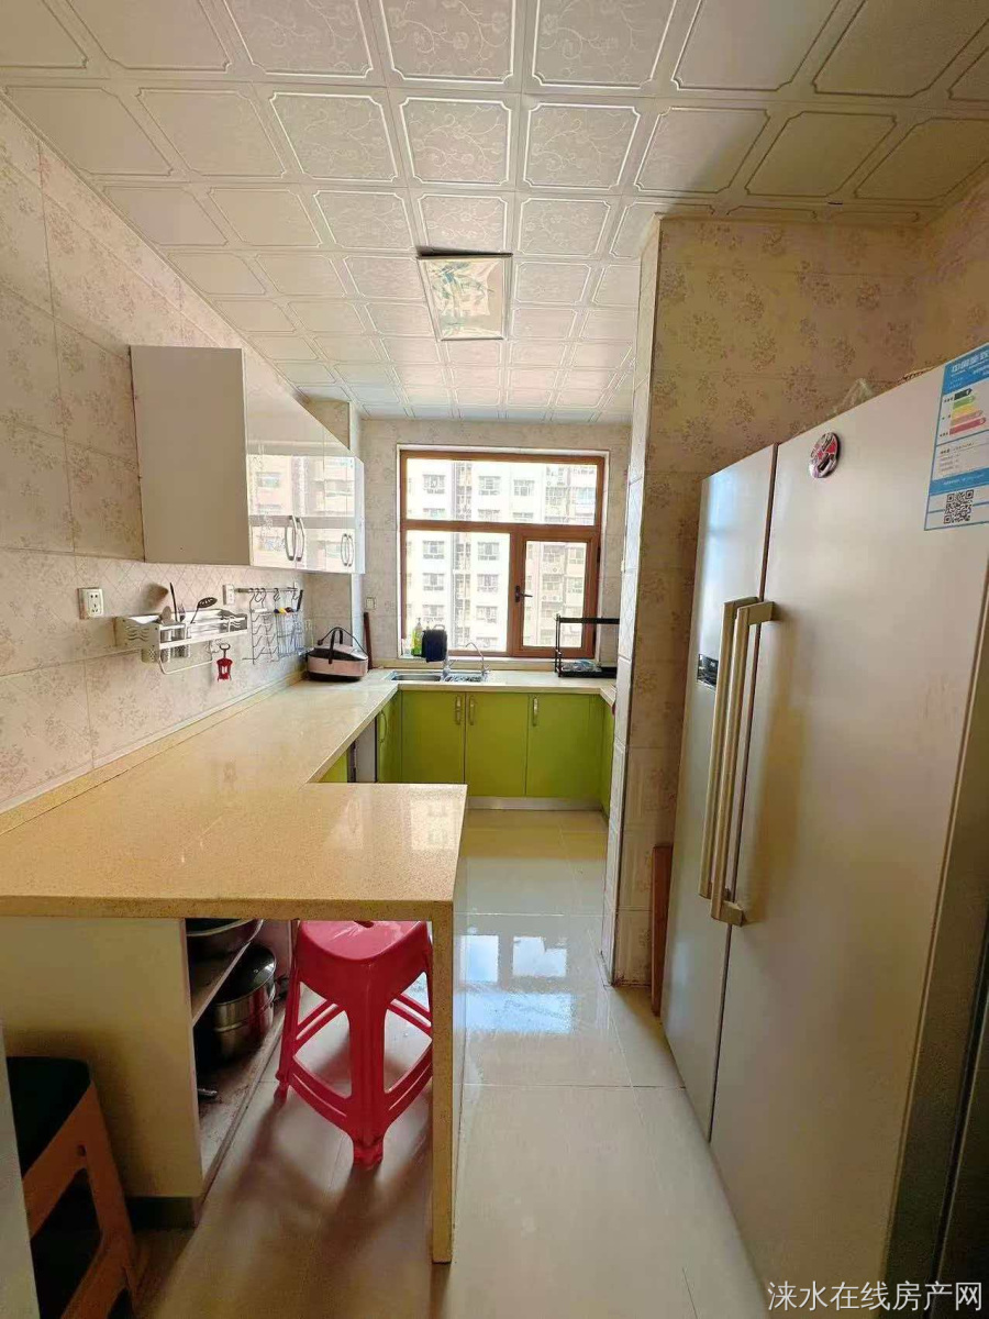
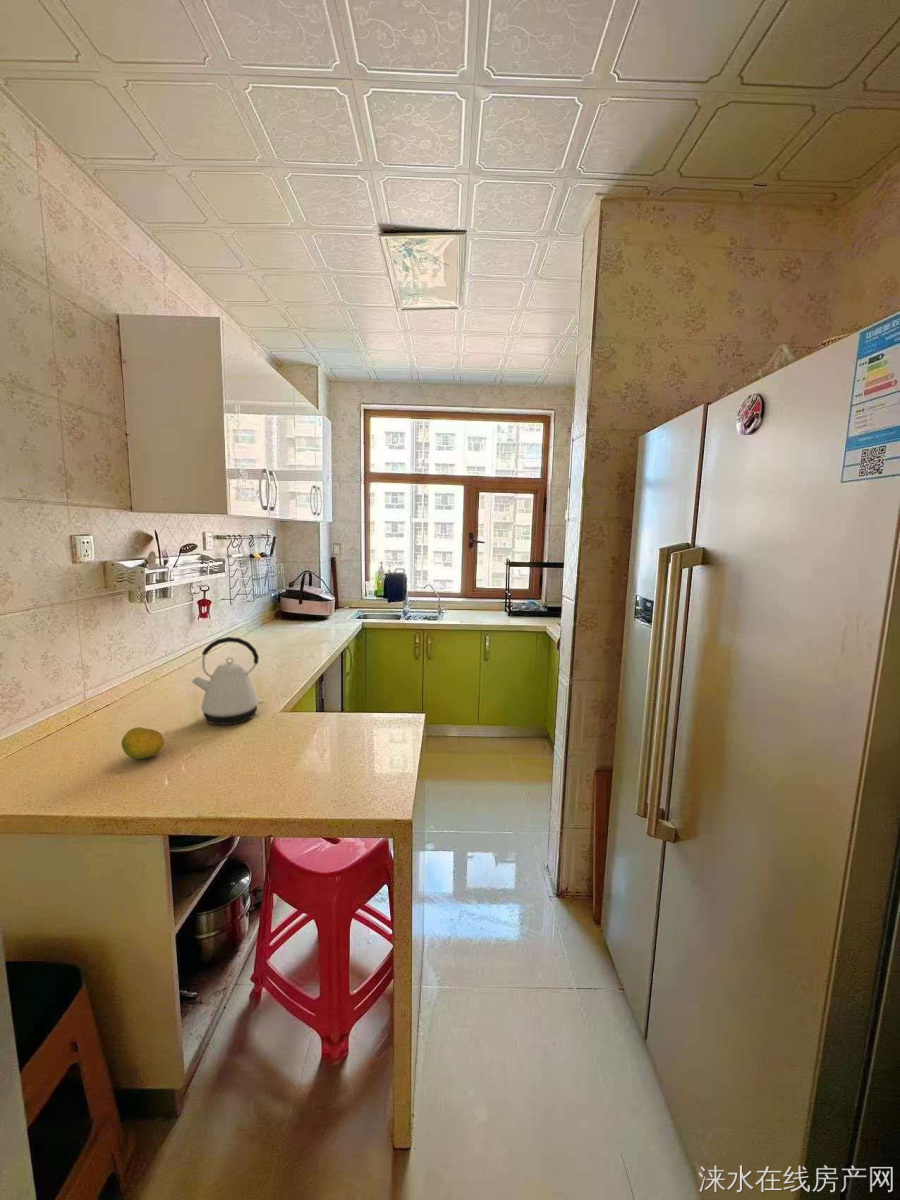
+ fruit (143, 742)
+ kettle (228, 678)
